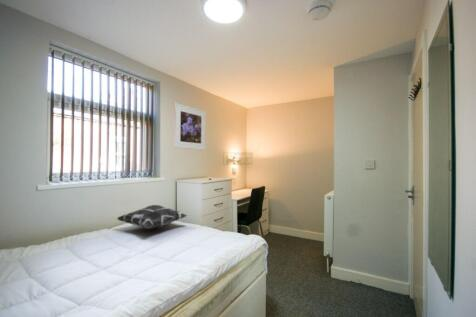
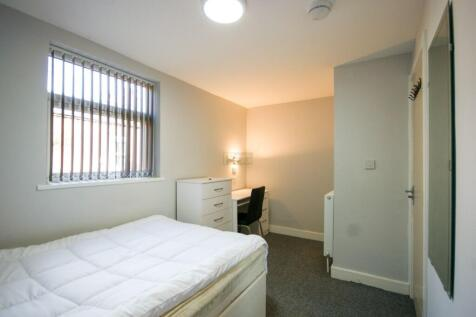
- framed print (191, 128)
- decorative pillow (153, 216)
